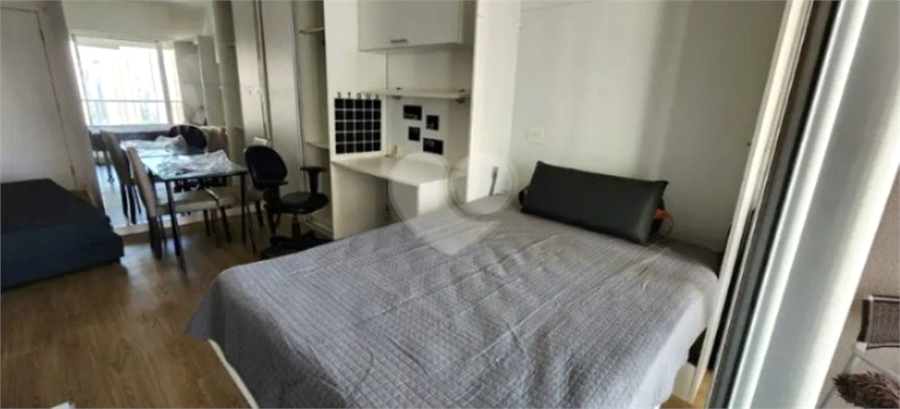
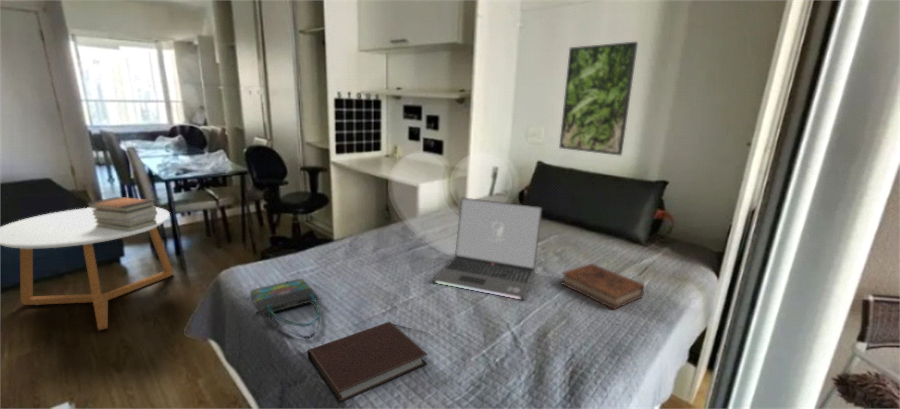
+ laptop (489, 243)
+ book stack (124, 213)
+ tote bag (291, 305)
+ coffee table (95, 261)
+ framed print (595, 99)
+ notebook (367, 356)
+ book (602, 284)
